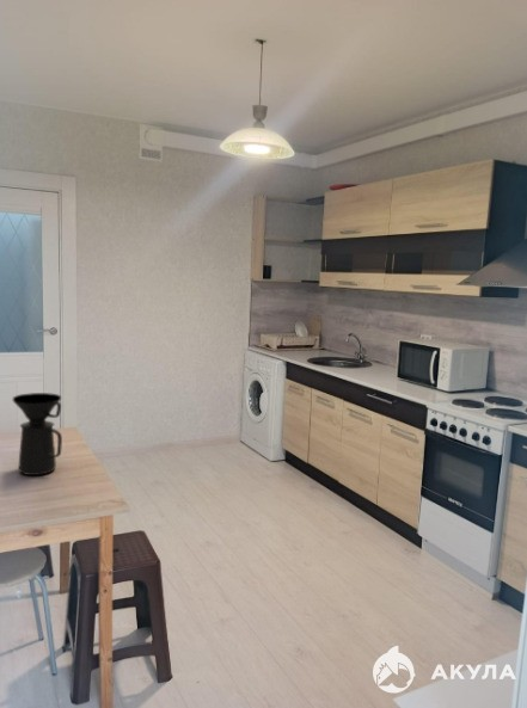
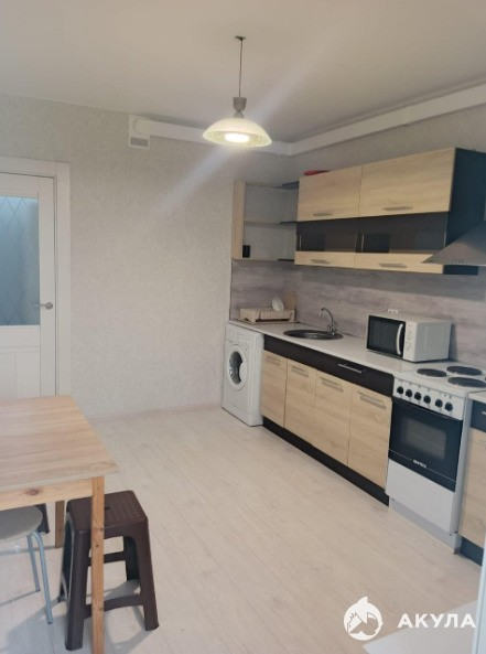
- coffee maker (39, 433)
